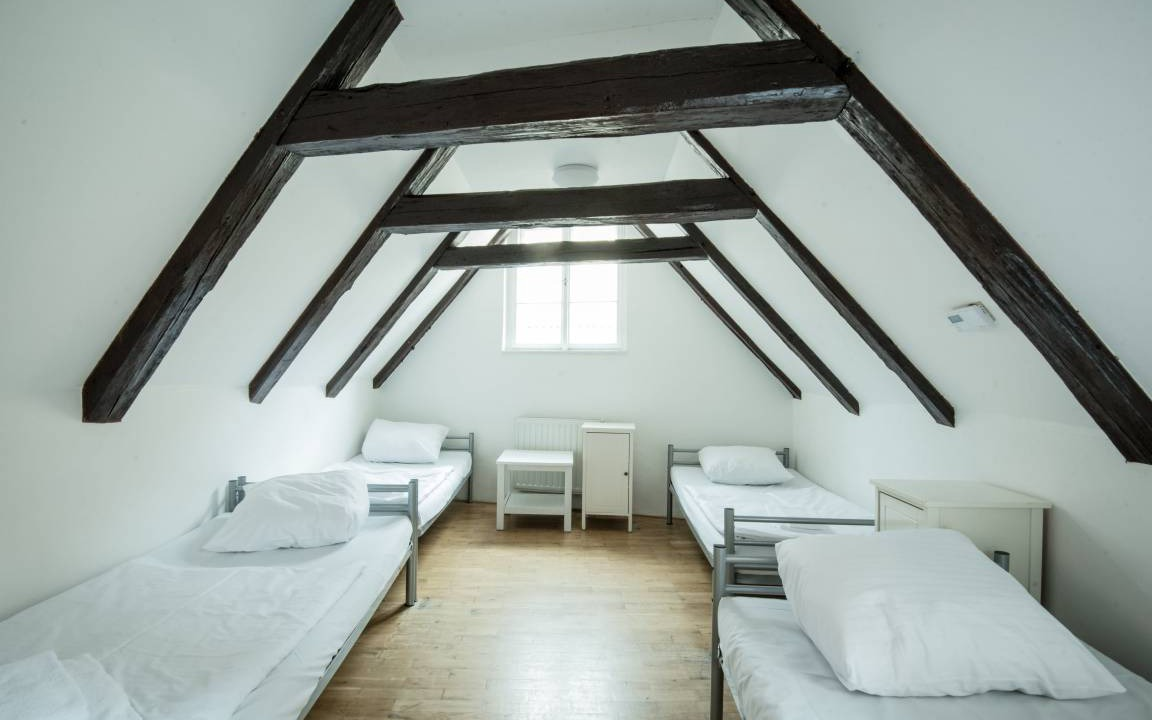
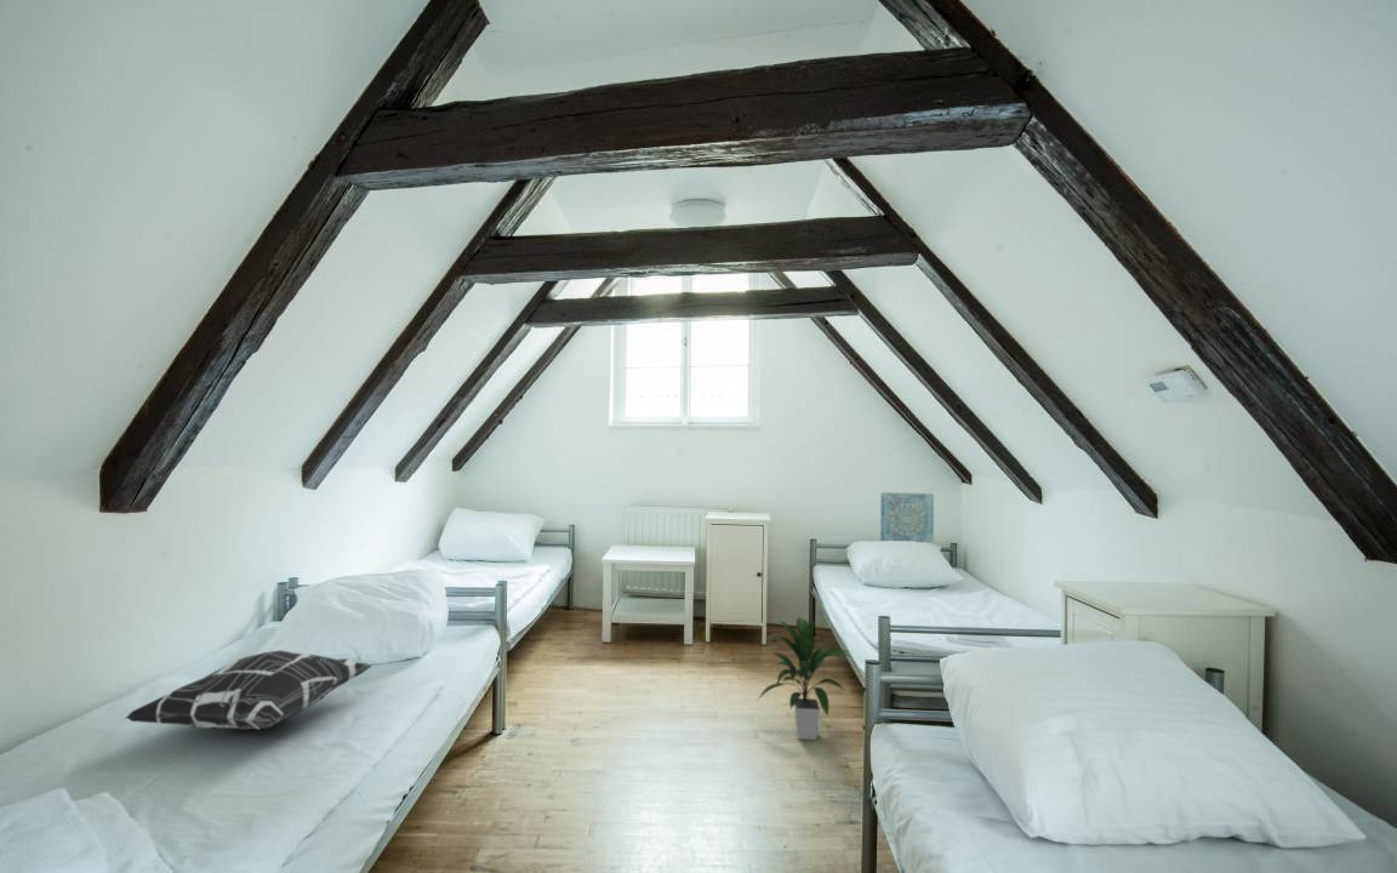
+ decorative pillow (262, 686)
+ wall art (906, 518)
+ indoor plant (803, 674)
